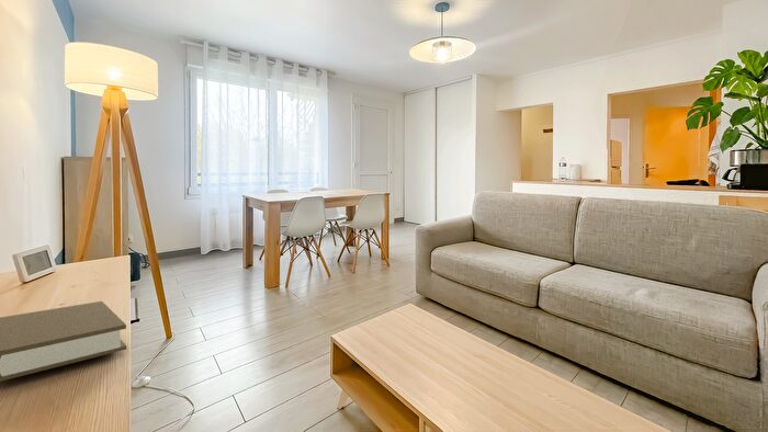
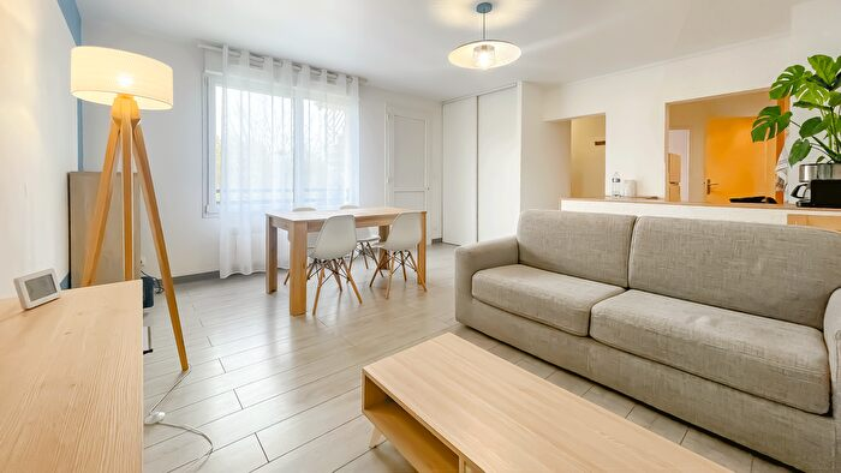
- book (57, 333)
